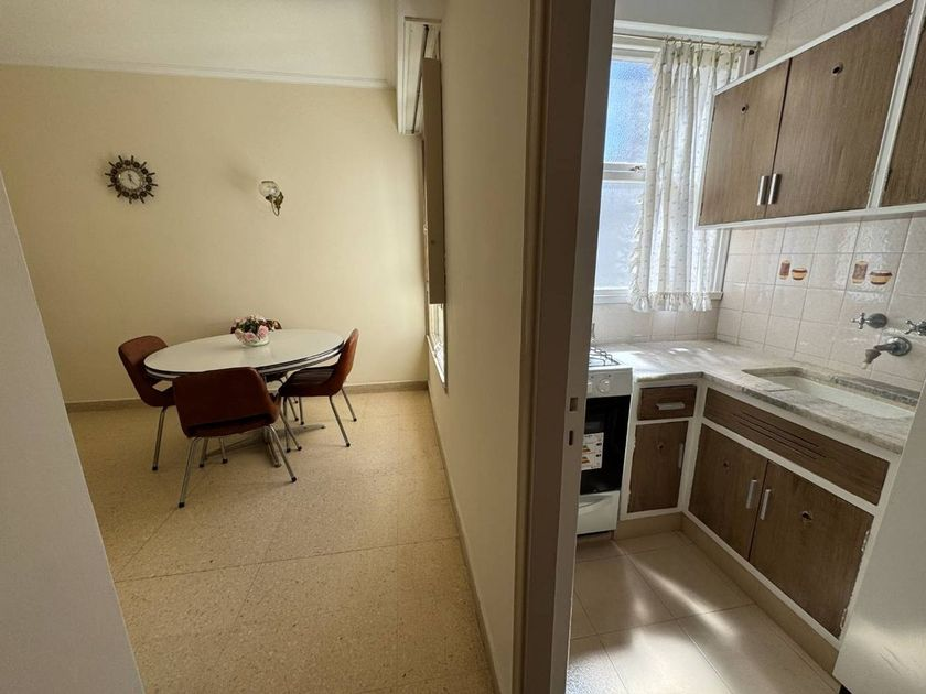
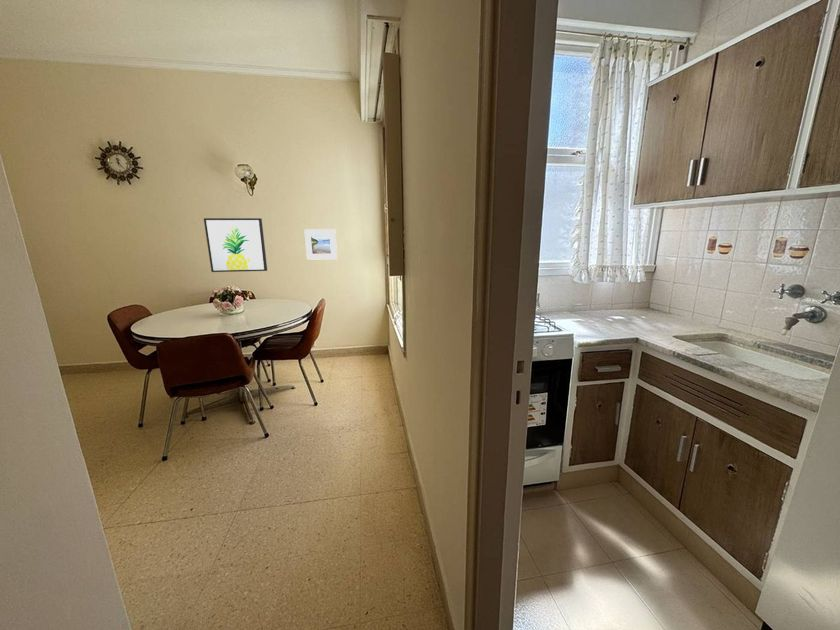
+ wall art (236, 245)
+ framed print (321, 244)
